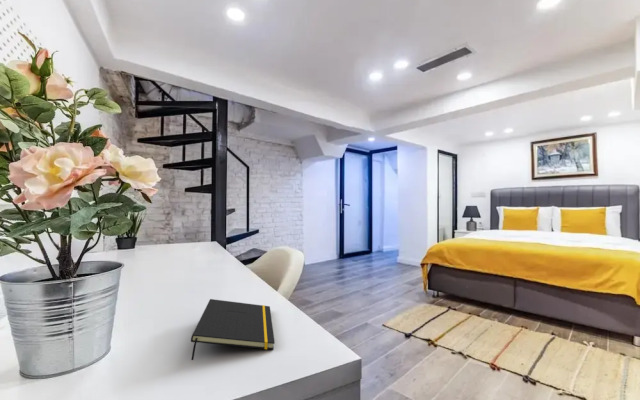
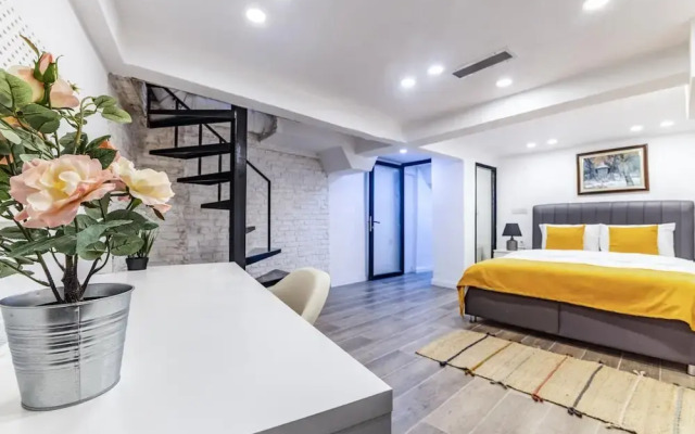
- notepad (237, 320)
